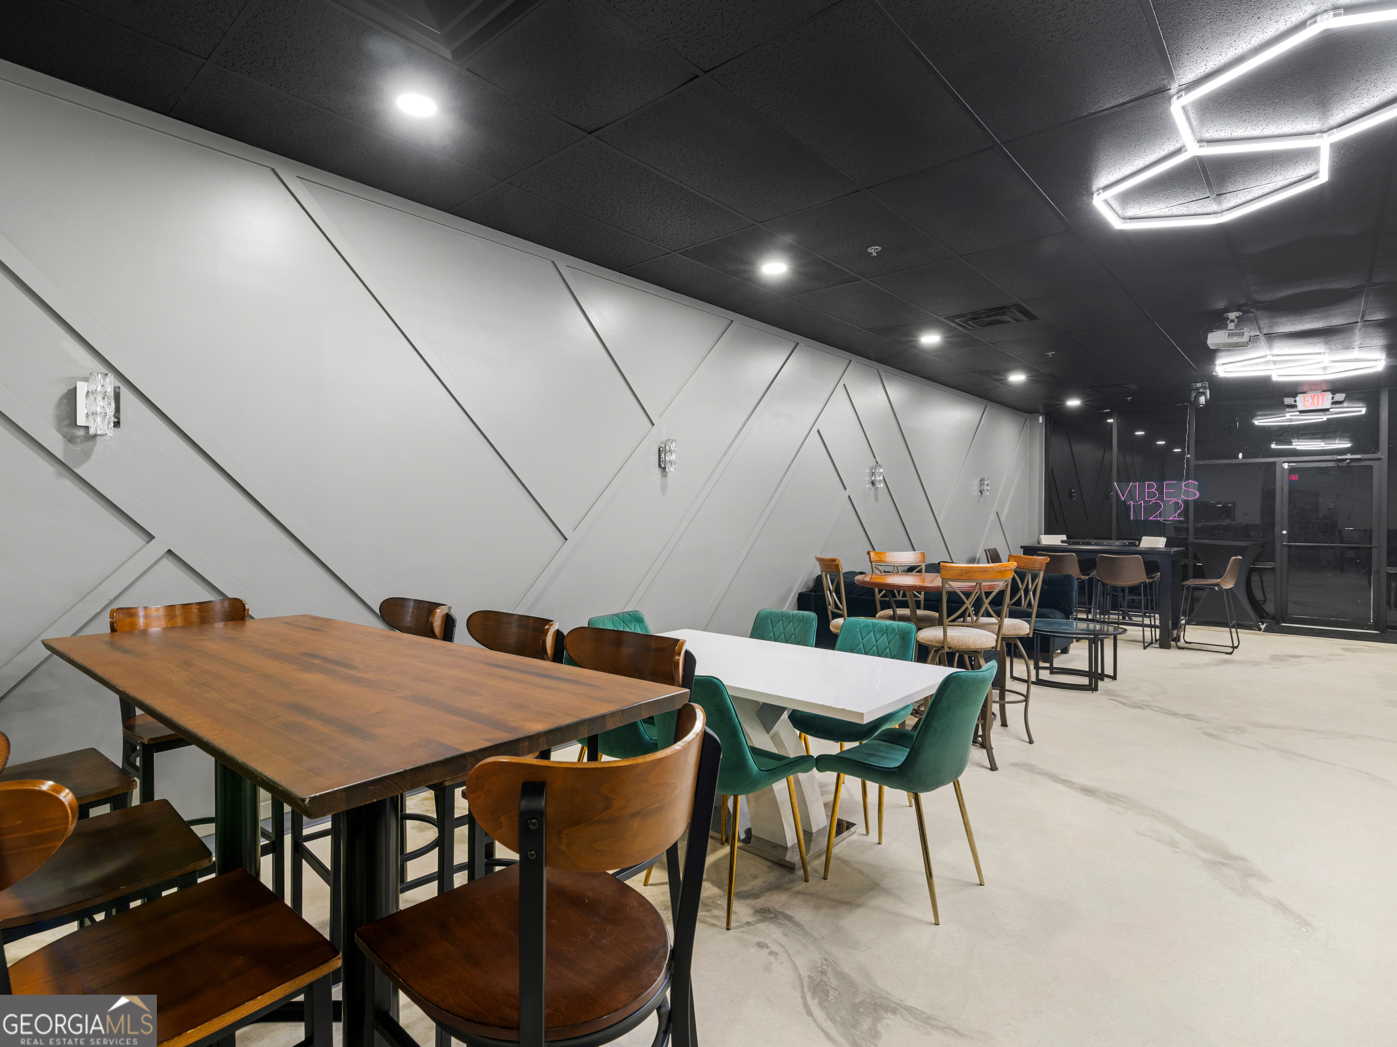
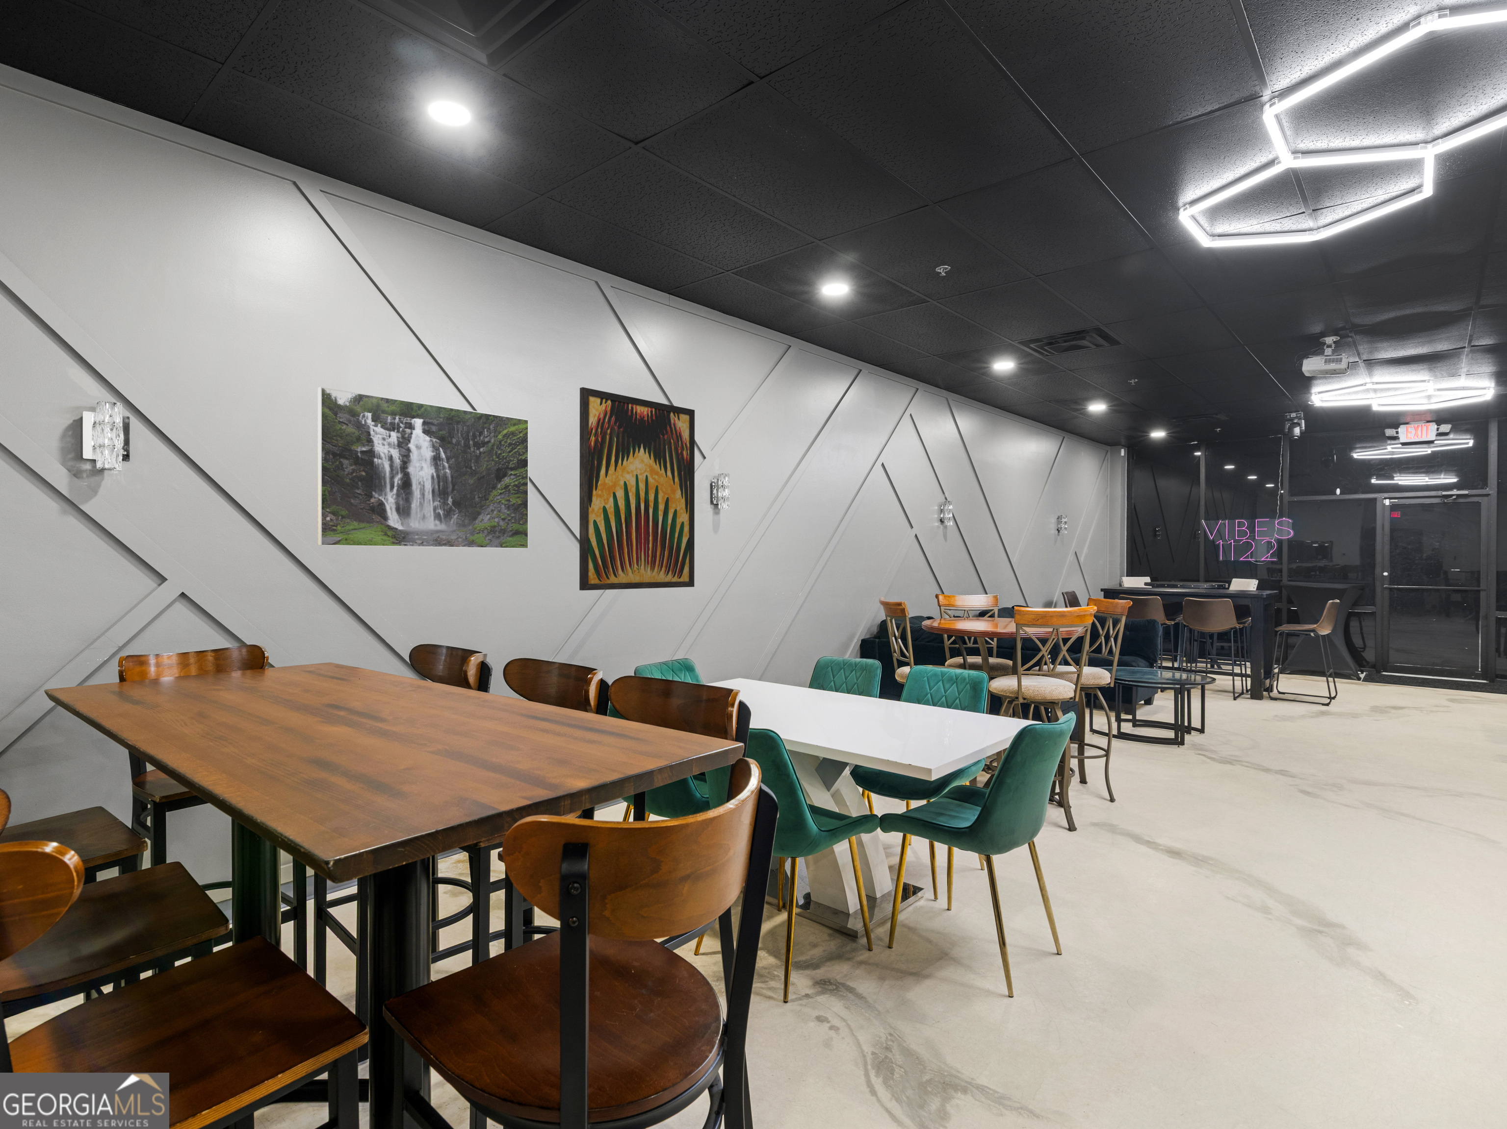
+ wall art (641, 493)
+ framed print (433, 477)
